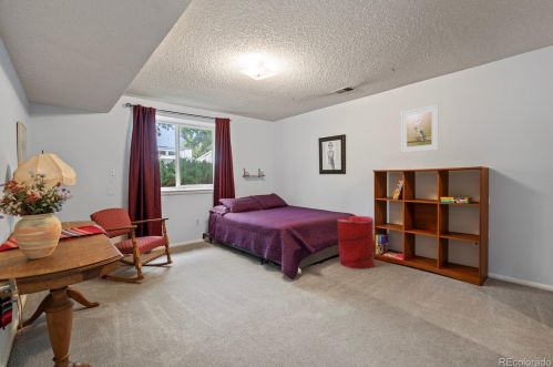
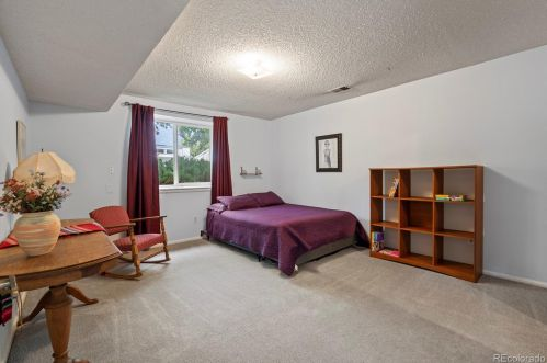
- laundry hamper (355, 239)
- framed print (419, 130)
